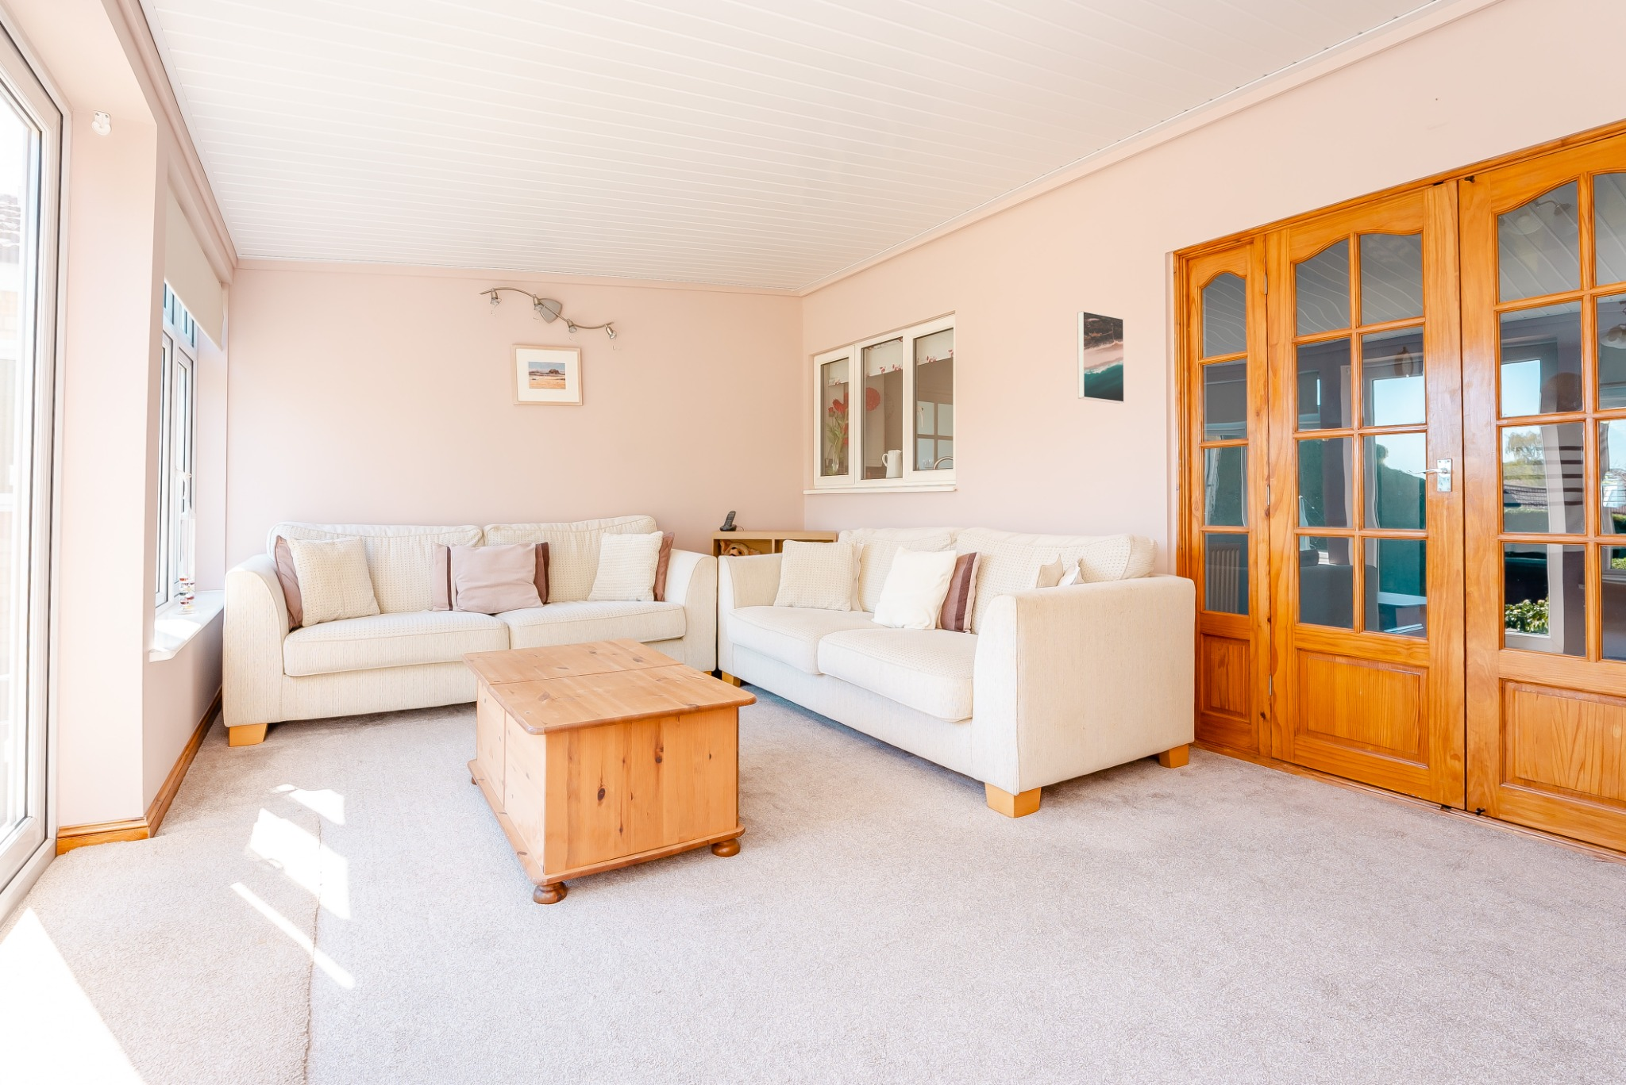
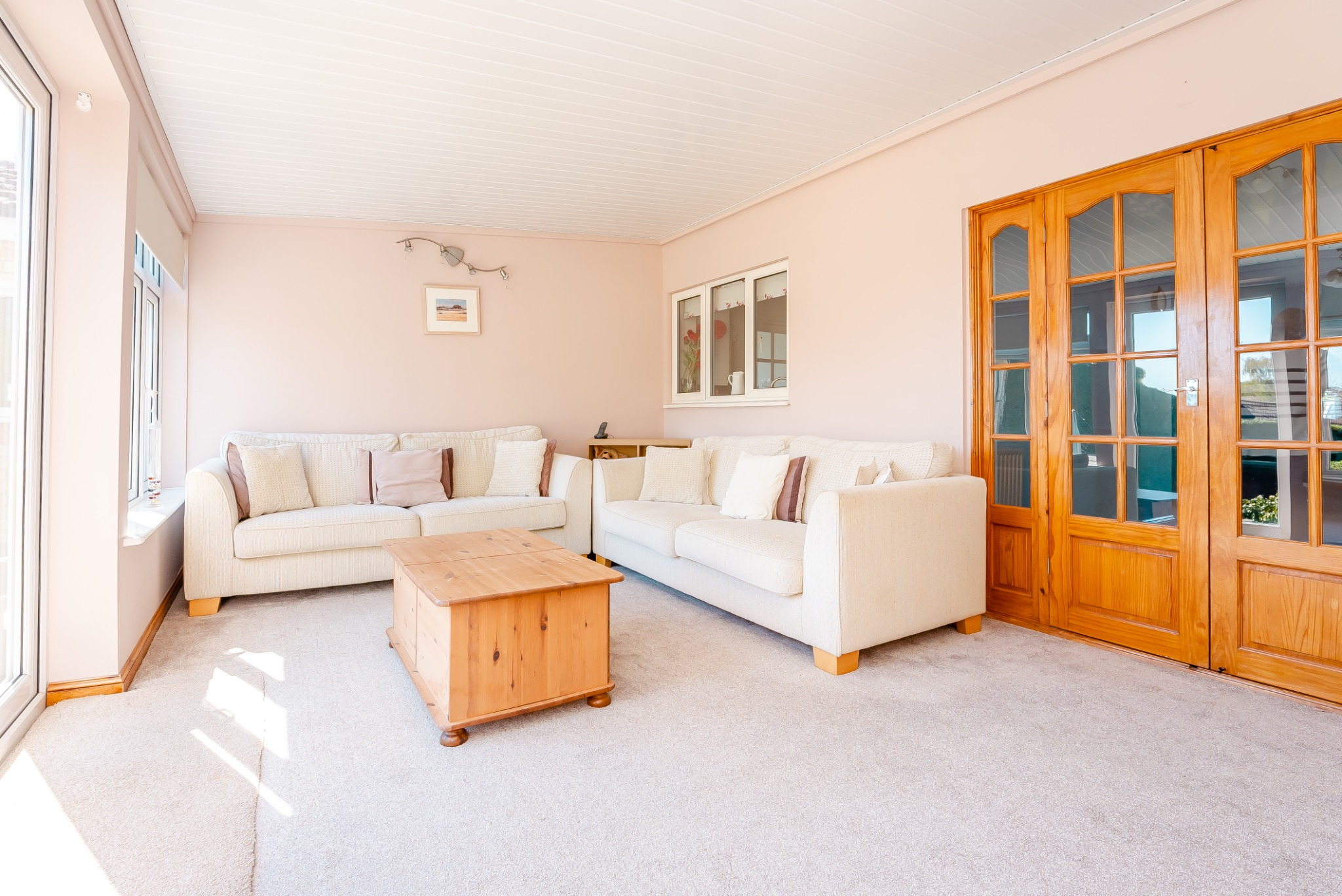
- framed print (1100, 357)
